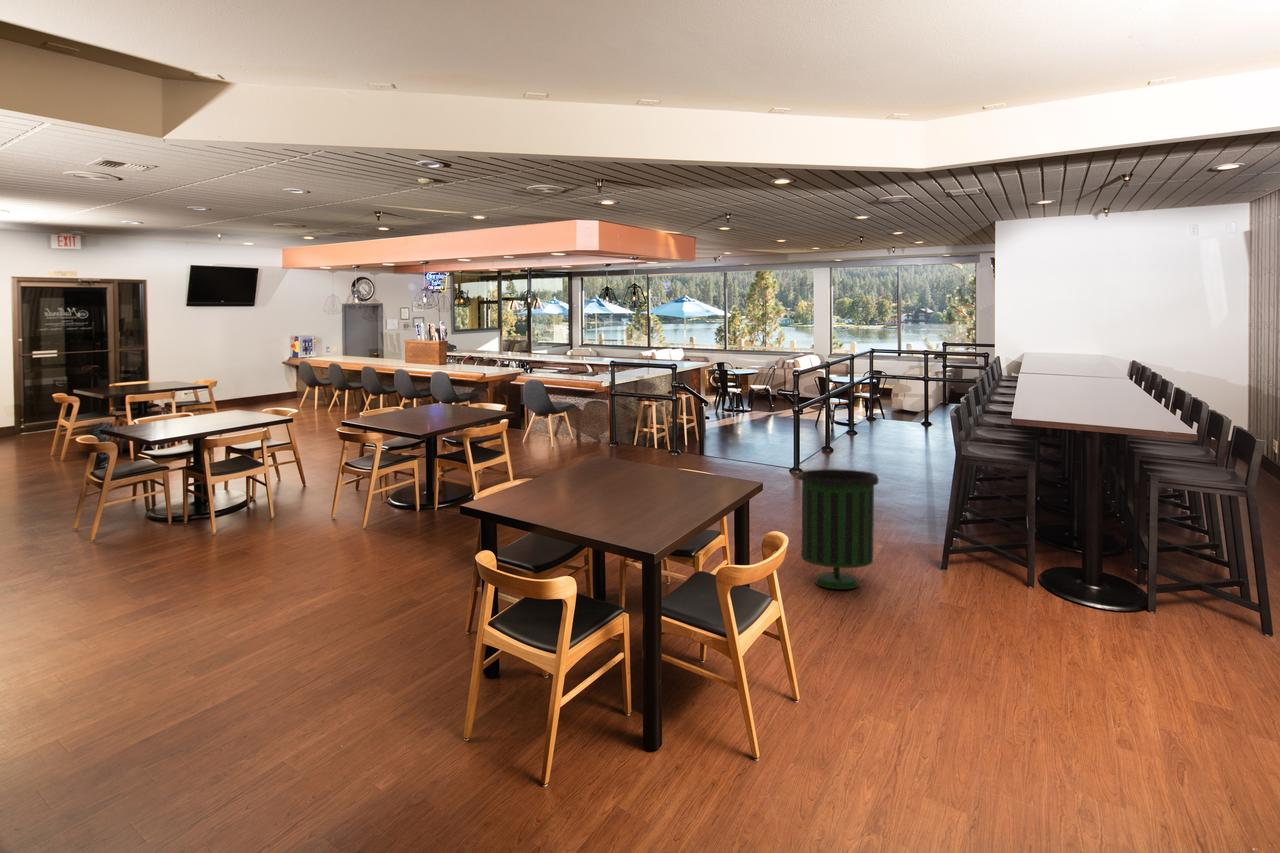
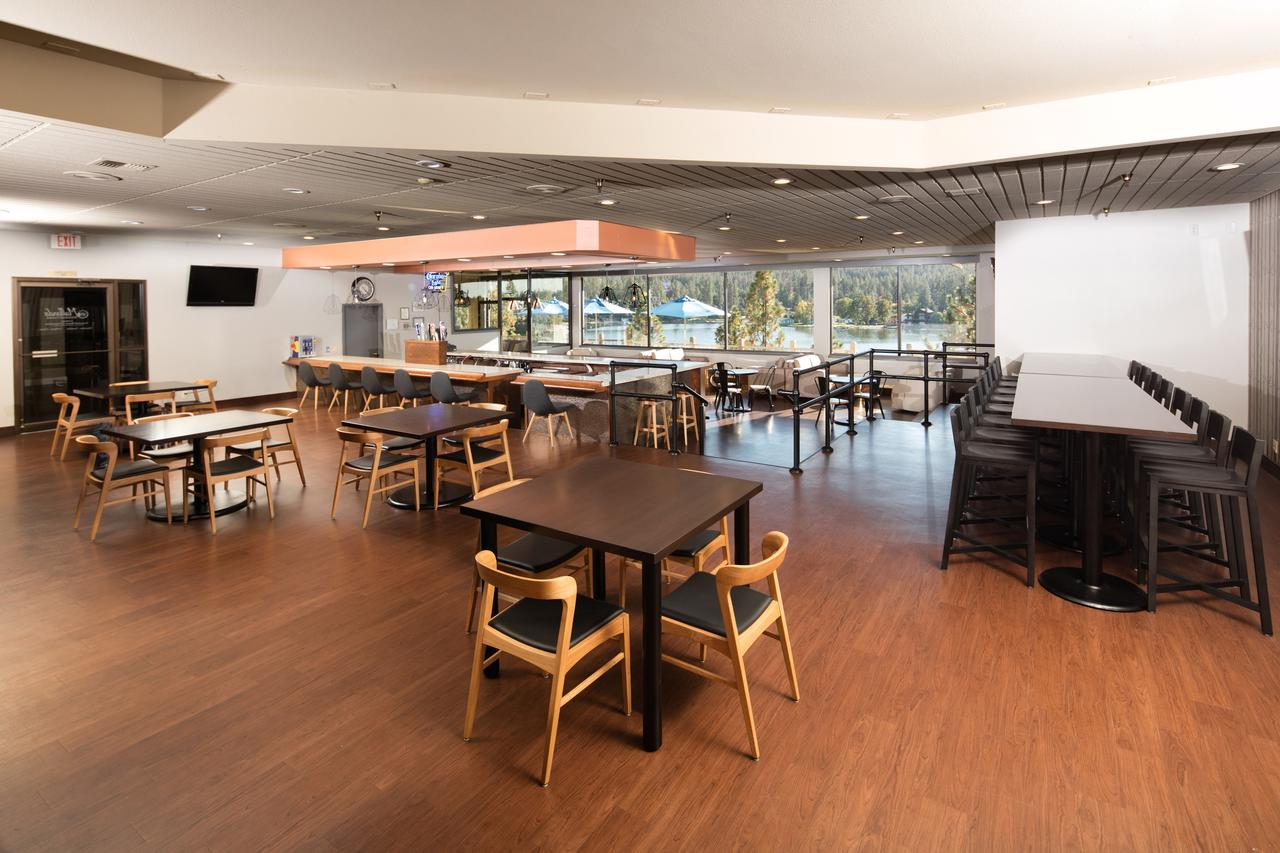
- trash can (836, 528)
